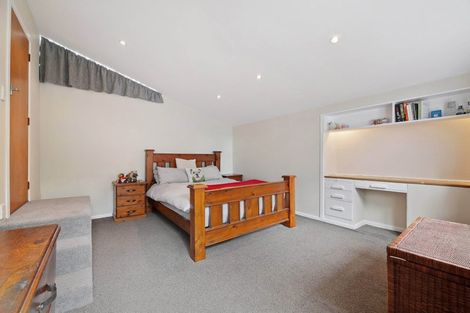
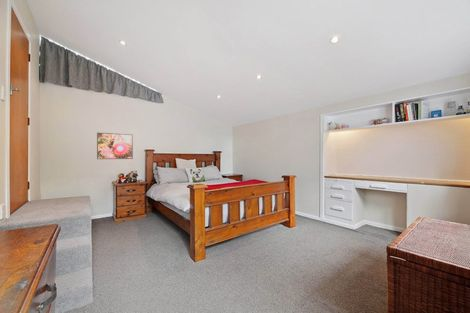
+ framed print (115, 146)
